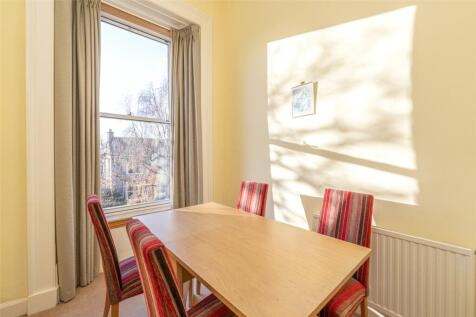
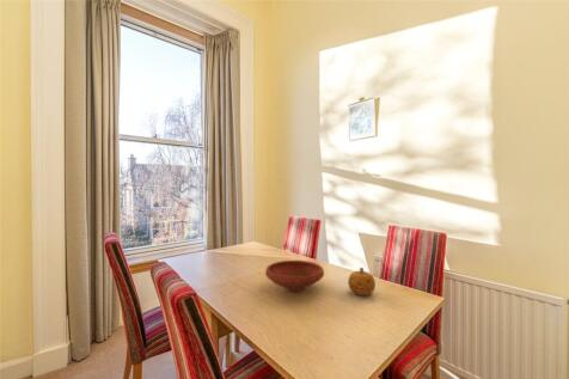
+ fruit (361, 280)
+ bowl (294, 277)
